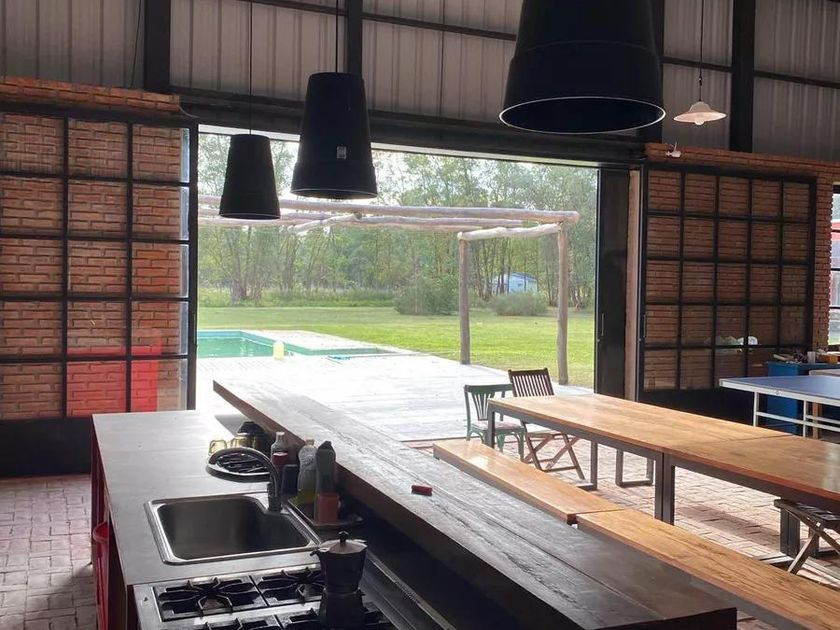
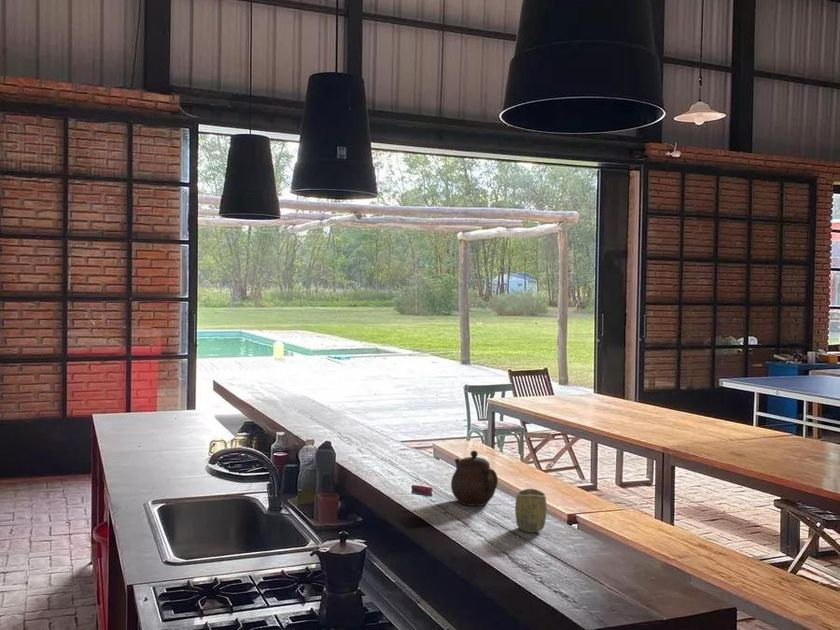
+ teapot (475, 477)
+ cup (530, 510)
